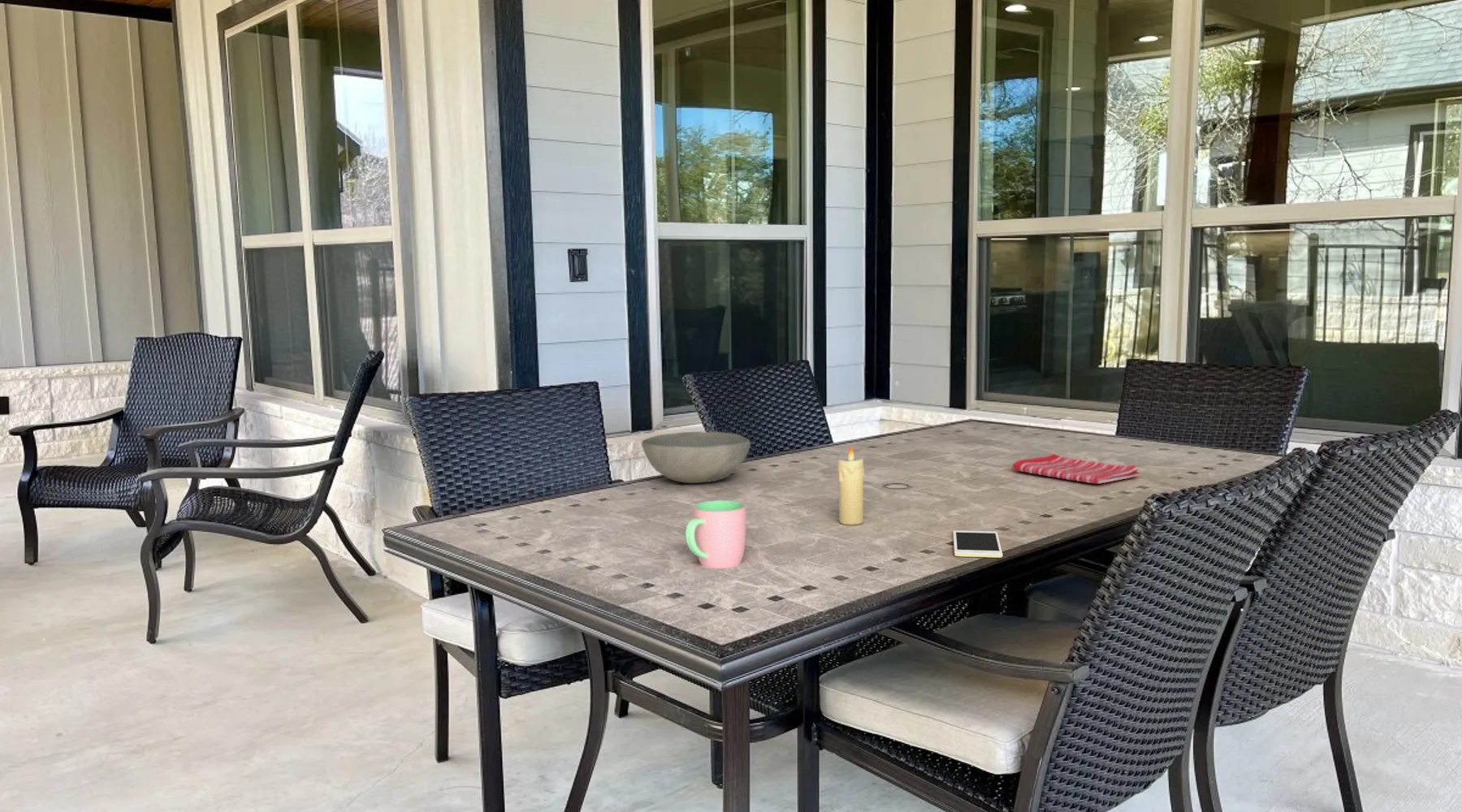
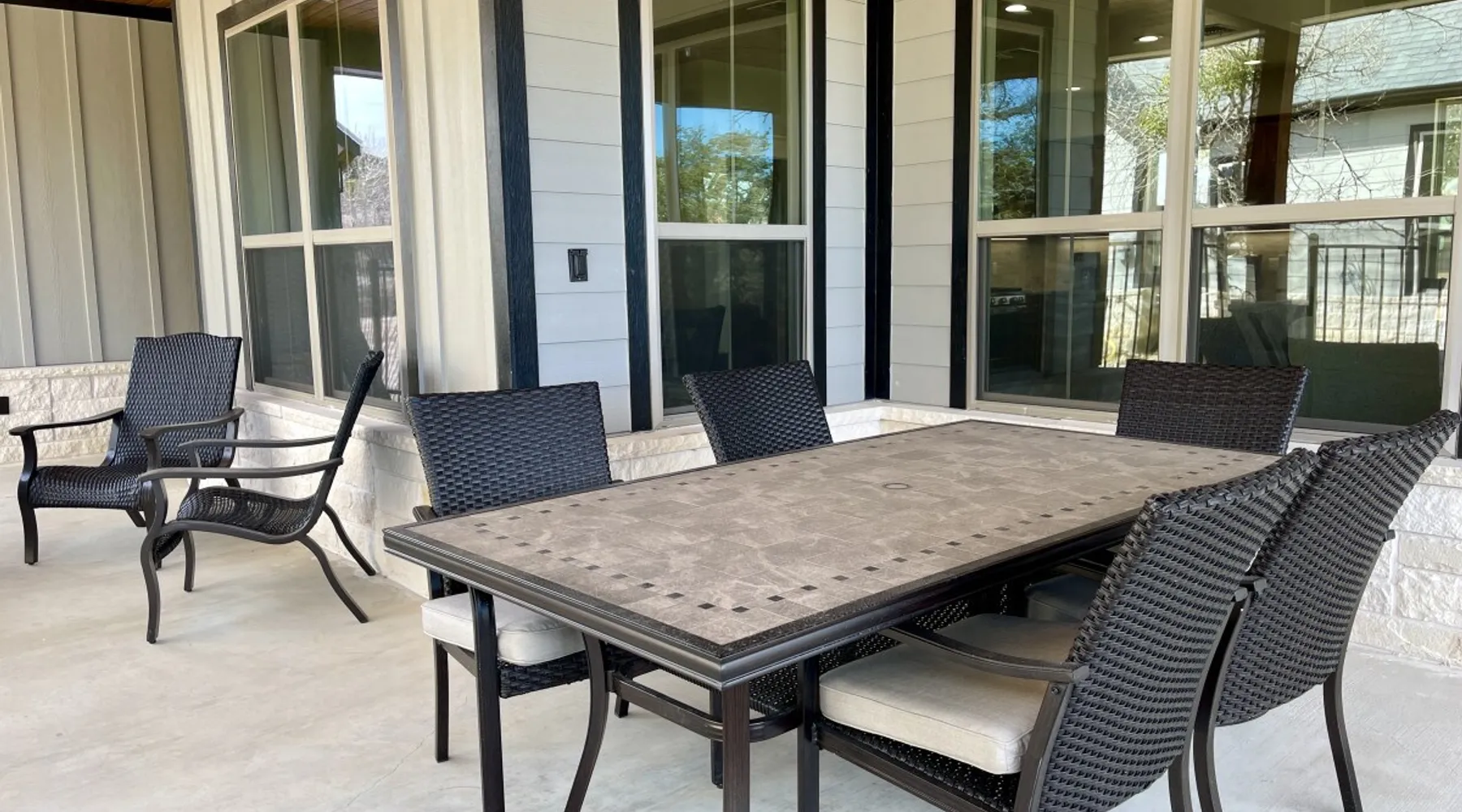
- dish towel (1074, 469)
- bowl (695, 460)
- cell phone (976, 543)
- cup (713, 537)
- candle (850, 483)
